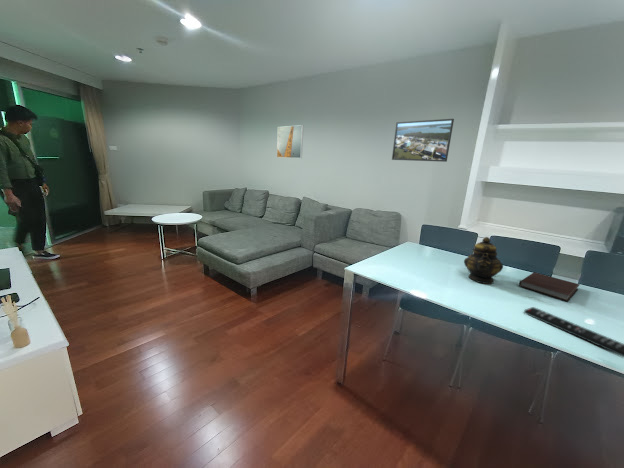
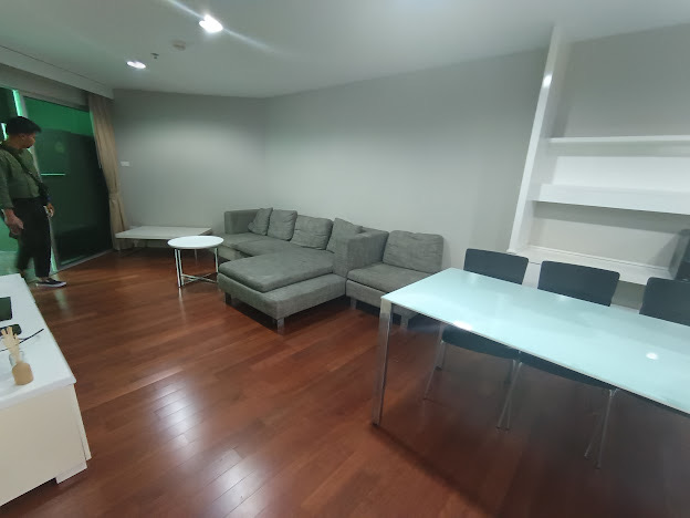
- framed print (289, 142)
- teapot (484, 258)
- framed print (420, 141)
- notebook (549, 285)
- remote control (572, 327)
